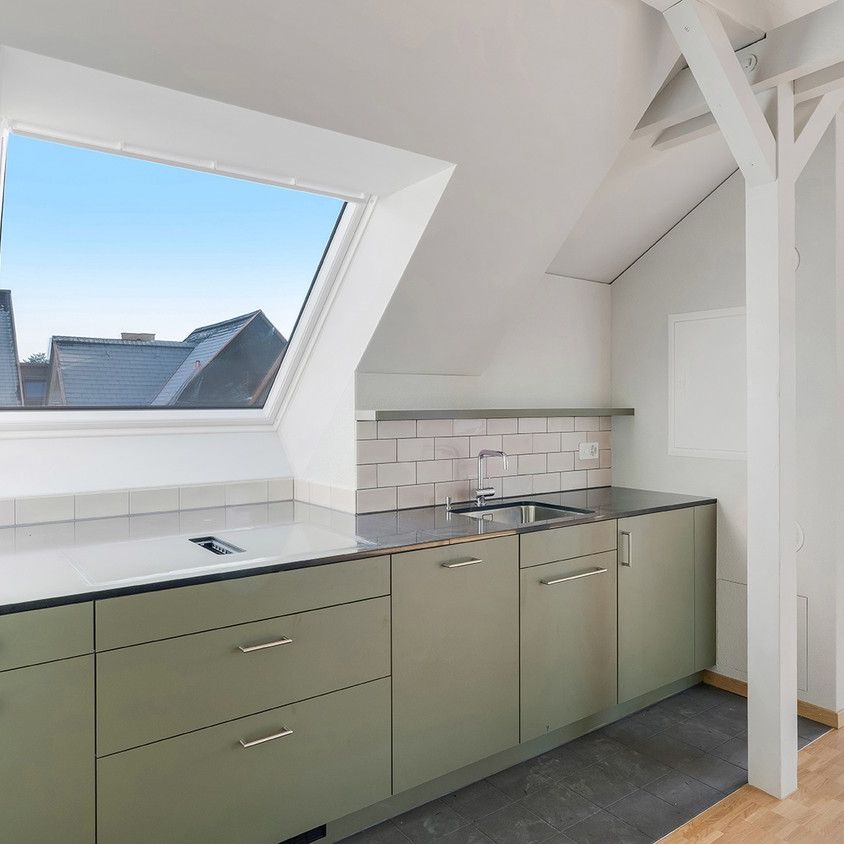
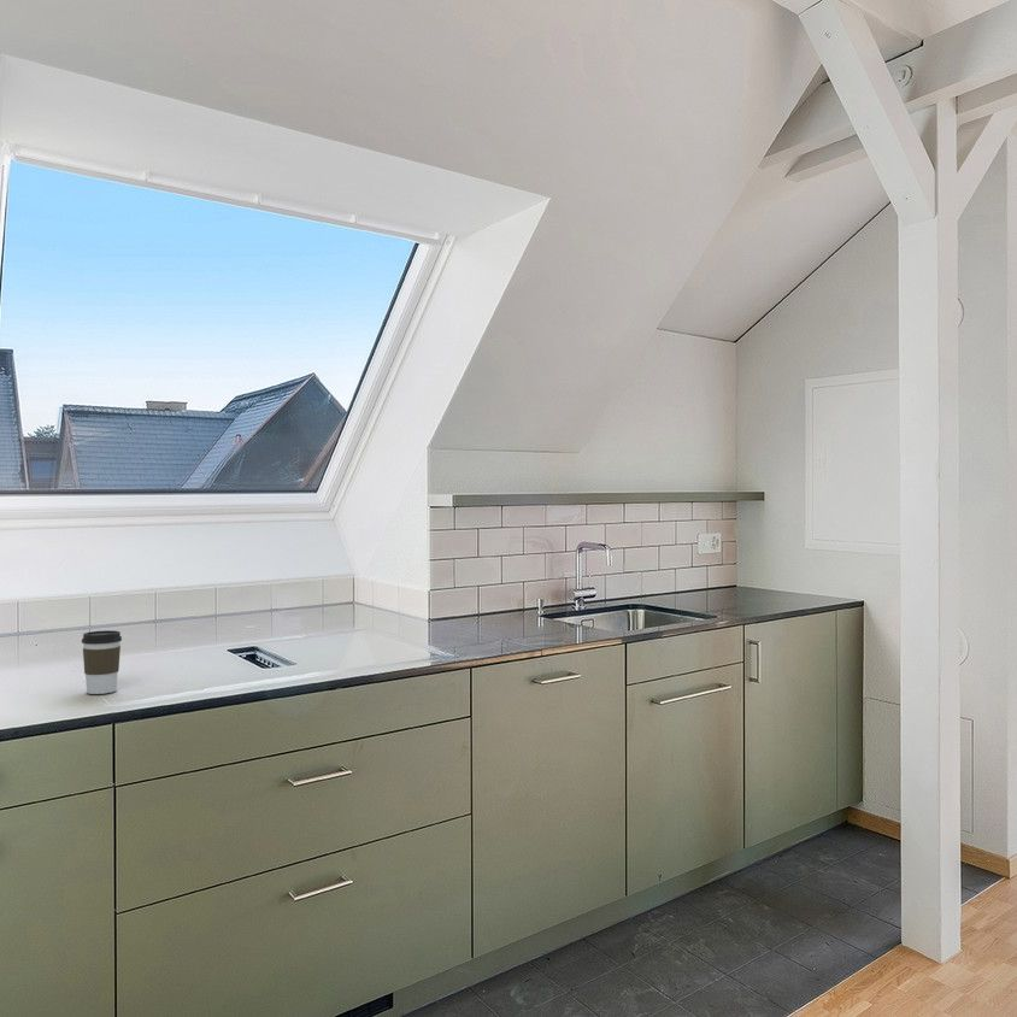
+ coffee cup (101, 662)
